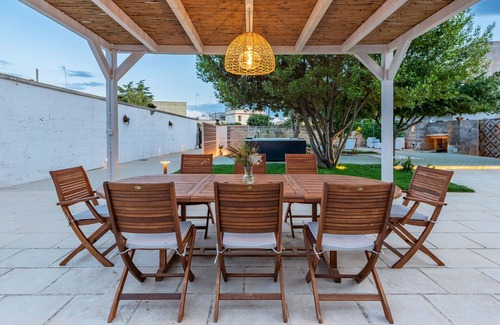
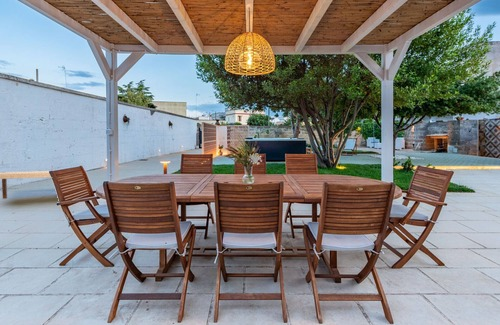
+ bench (41, 177)
